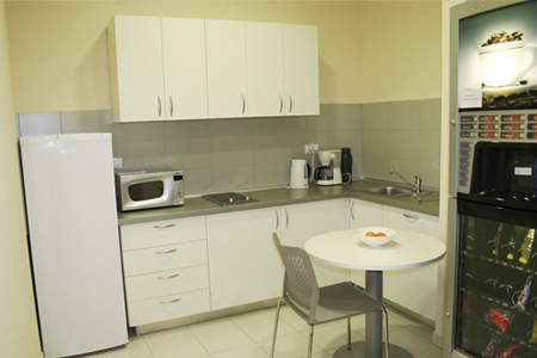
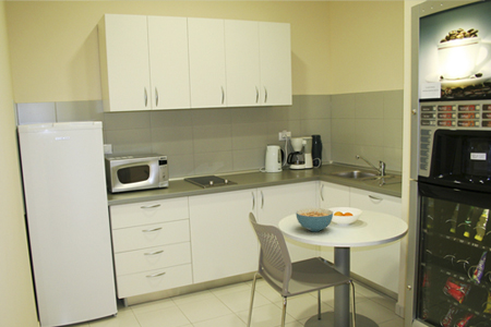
+ cereal bowl (314, 220)
